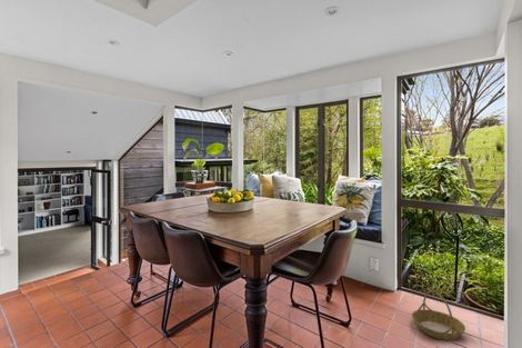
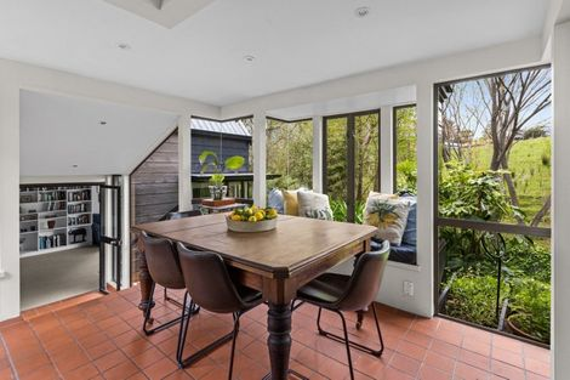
- basket (436, 311)
